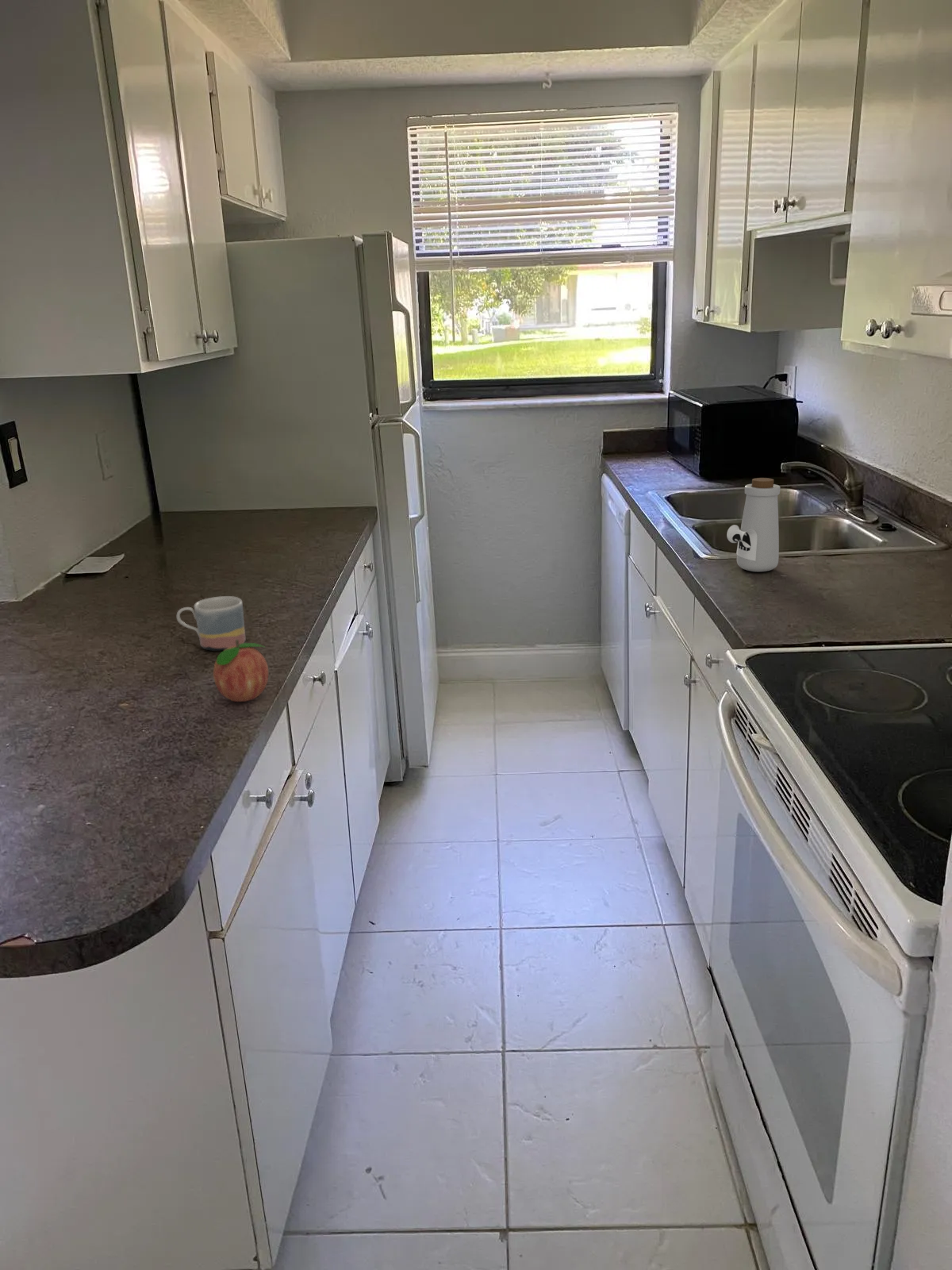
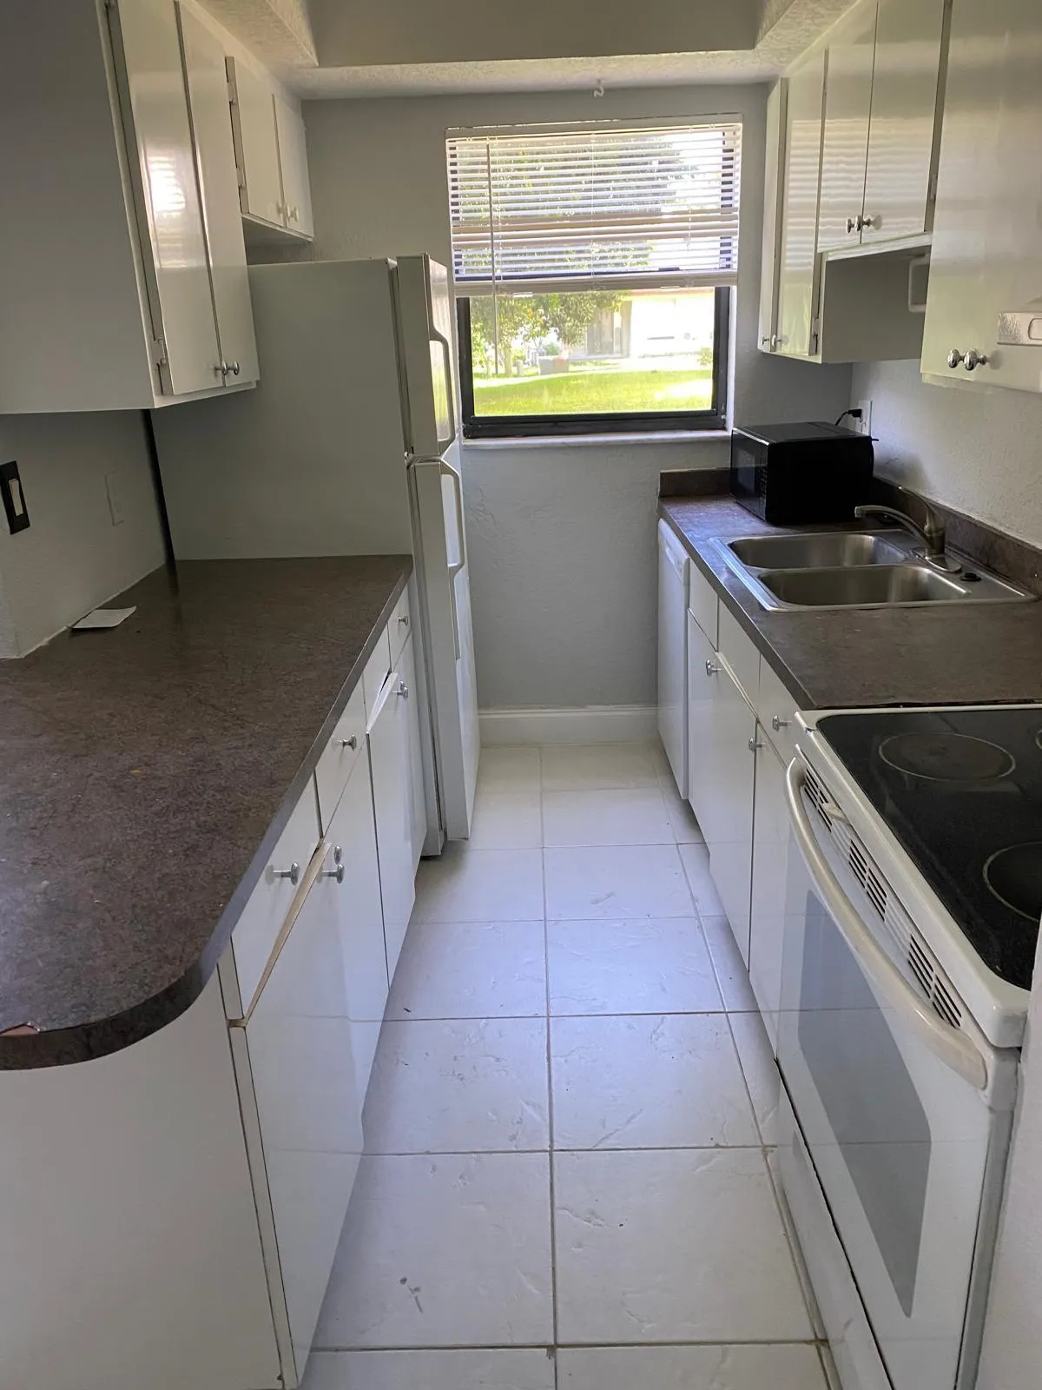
- bottle (755, 525)
- mug (211, 625)
- fruit (241, 669)
